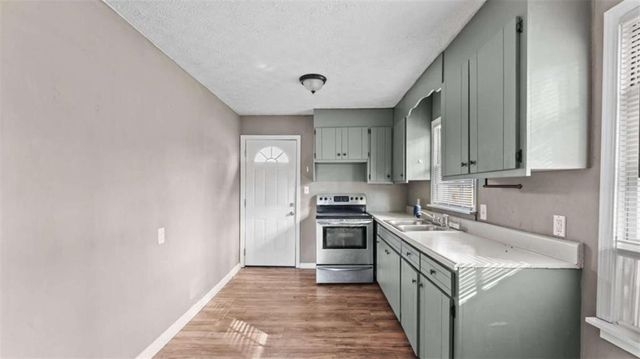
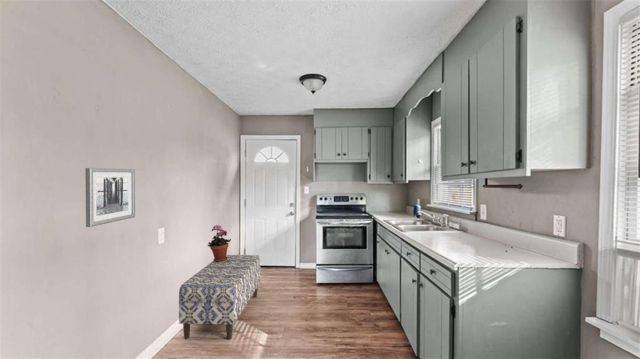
+ bench (226, 291)
+ wall art (113, 195)
+ potted plant (220, 243)
